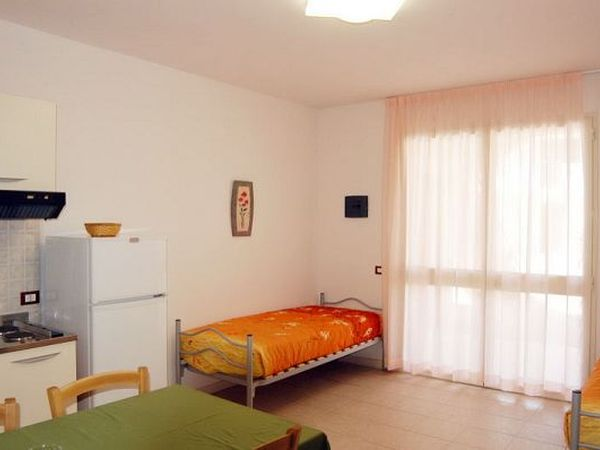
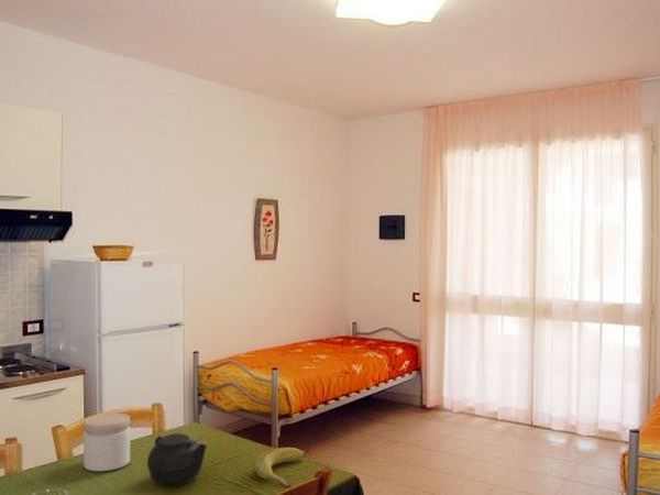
+ teapot (179, 460)
+ banana (282, 462)
+ jar (107, 441)
